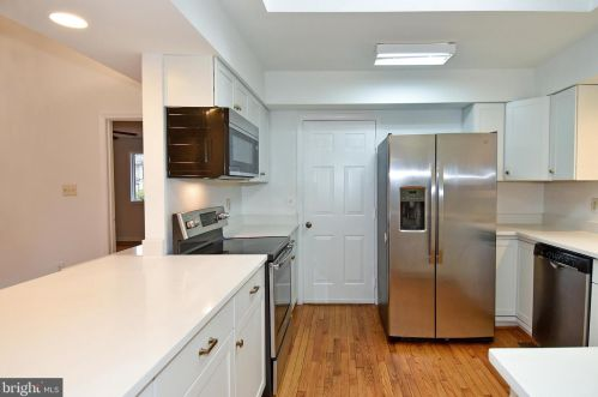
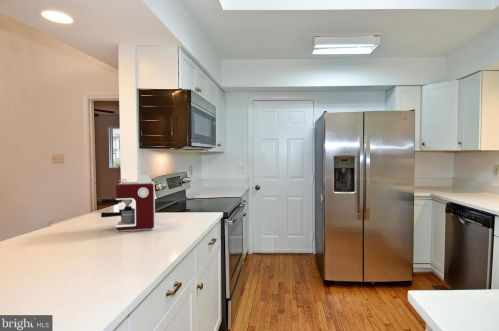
+ coffee maker (128, 201)
